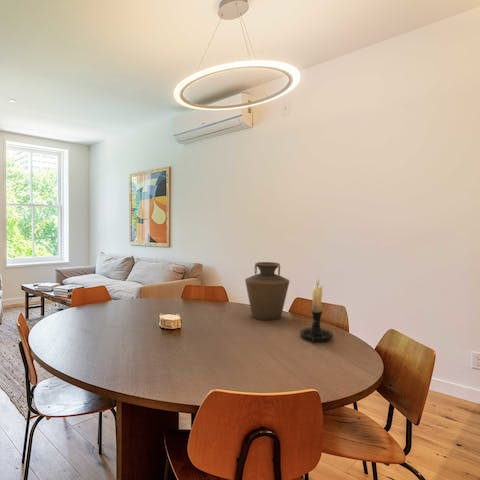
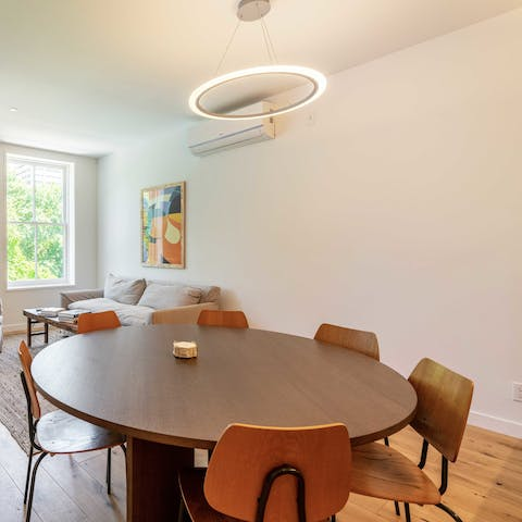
- vase (267, 289)
- candle holder (316, 308)
